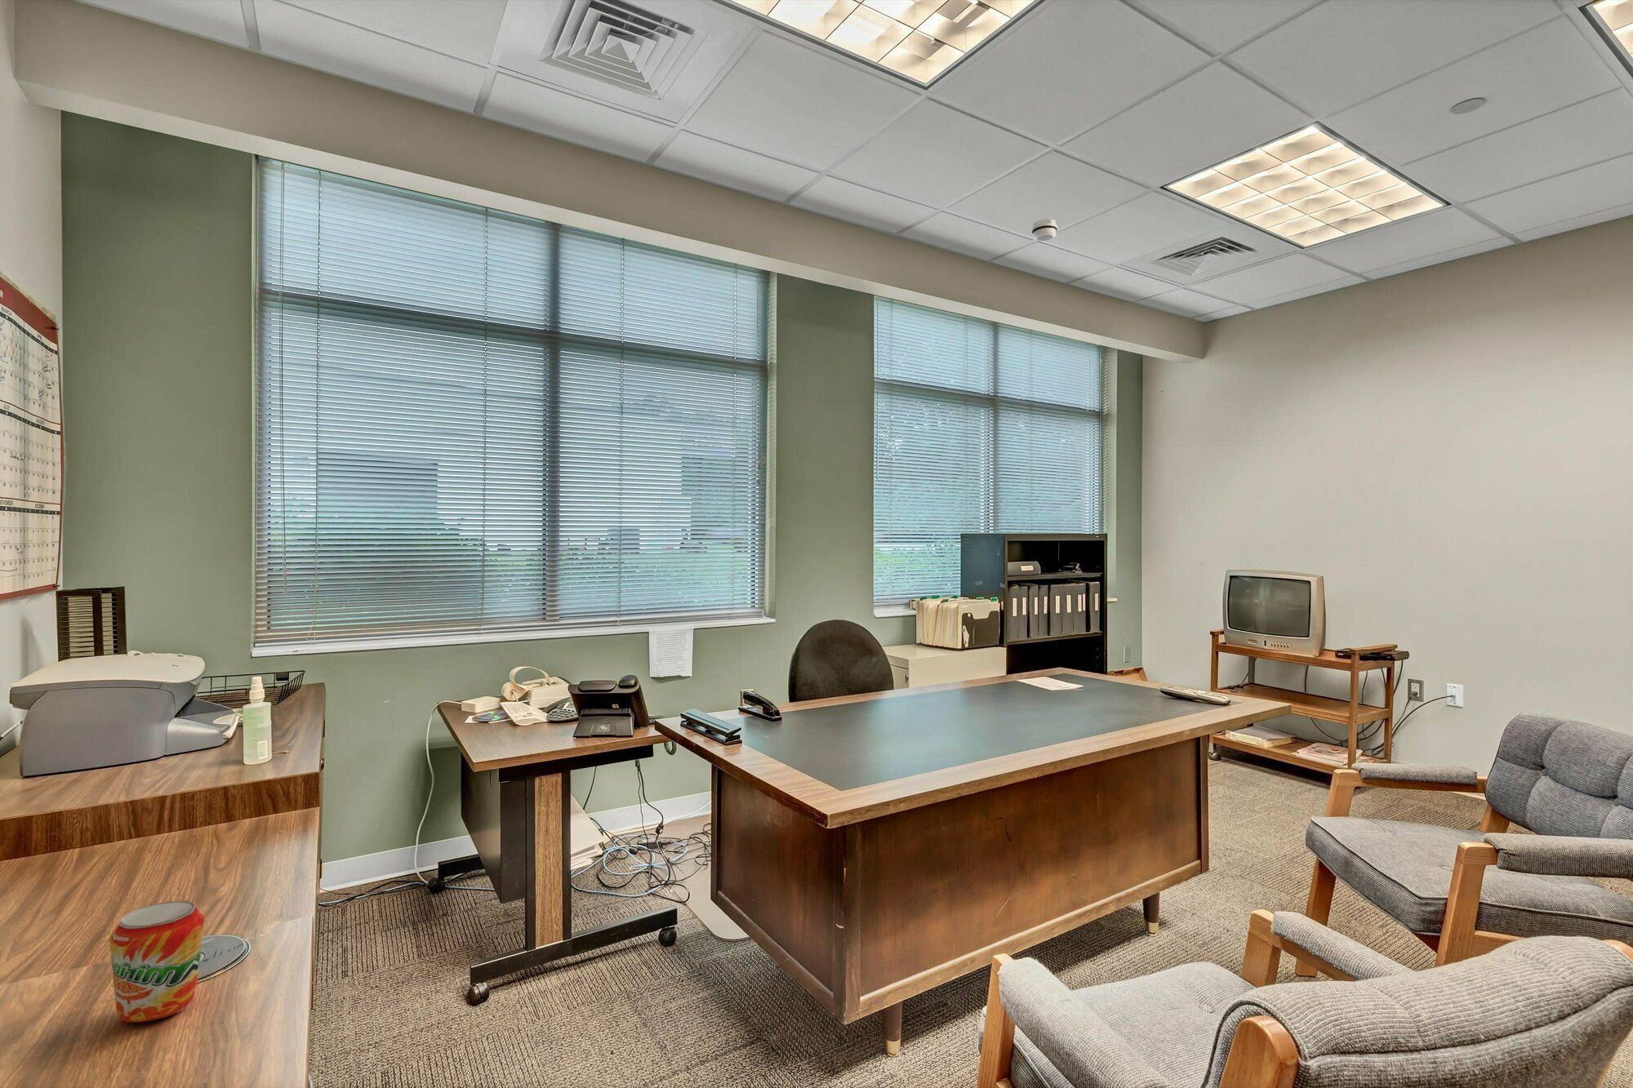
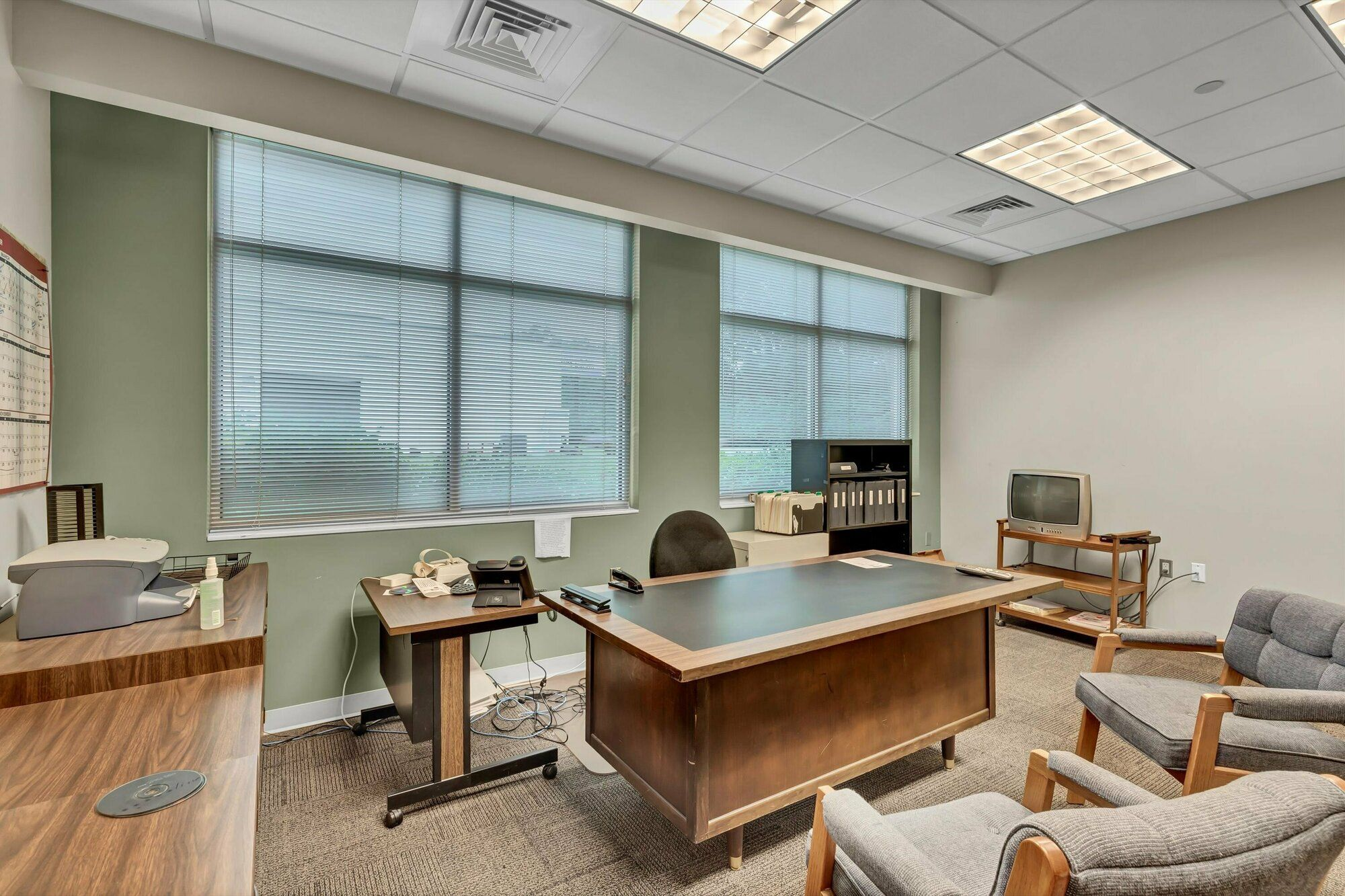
- smoke detector (1044, 231)
- beverage can (158, 962)
